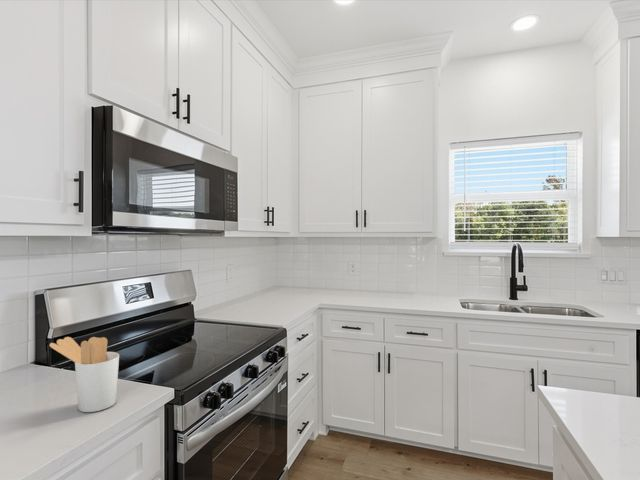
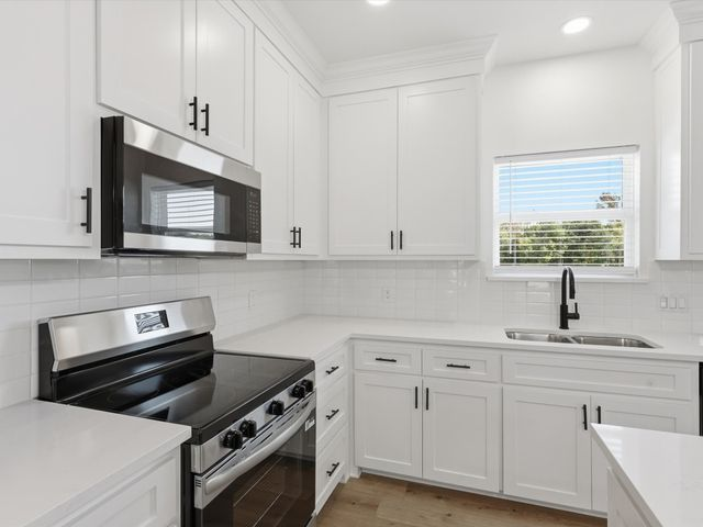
- utensil holder (86, 370)
